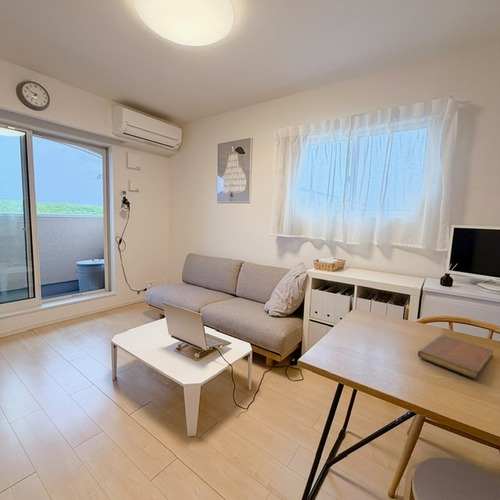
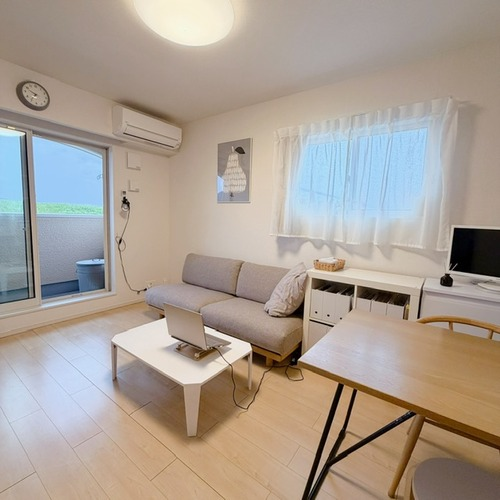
- notebook (456, 353)
